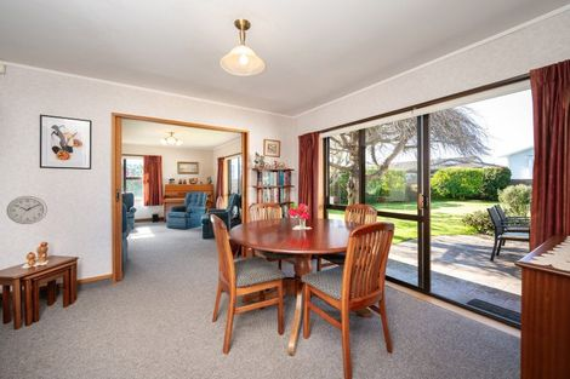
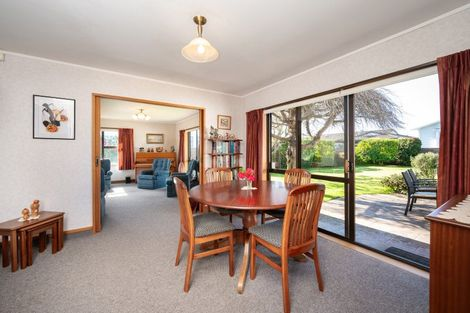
- wall clock (27, 209)
